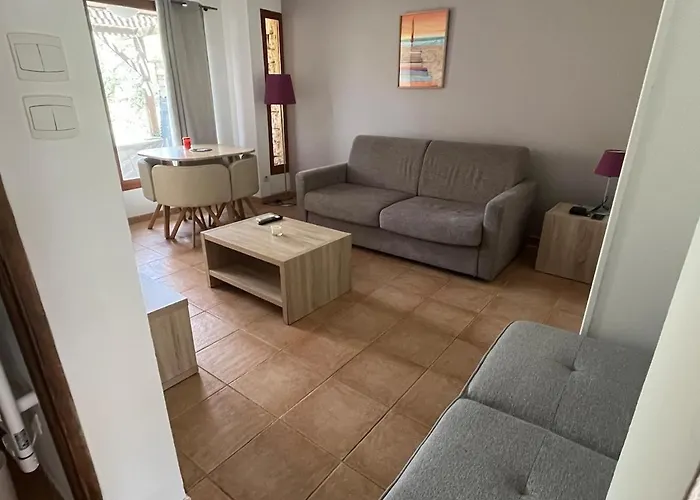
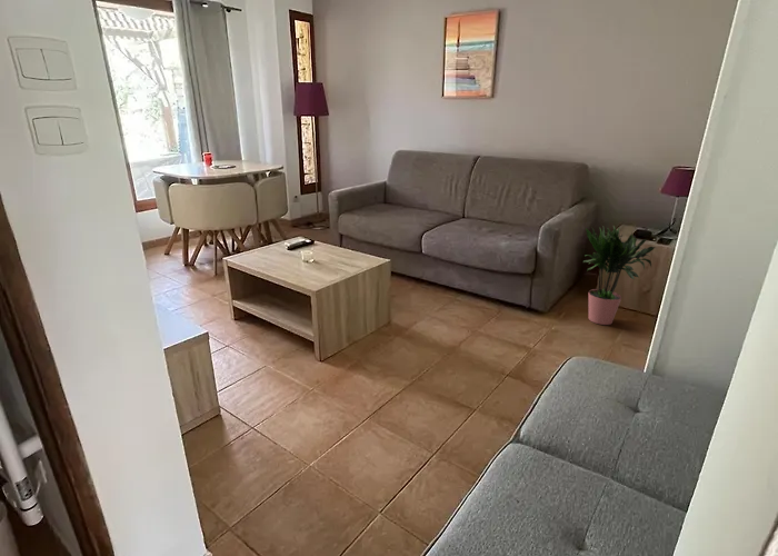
+ potted plant (616, 275)
